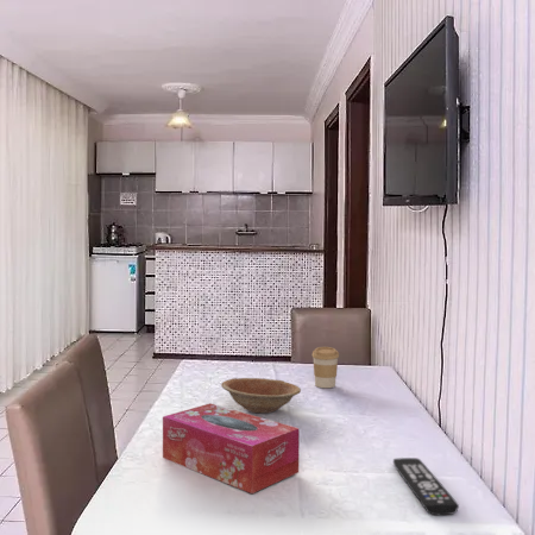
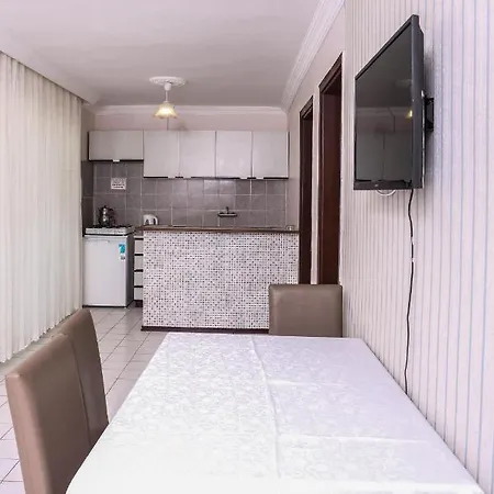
- tissue box (228, 443)
- bowl (260, 396)
- remote control (422, 484)
- coffee cup (325, 366)
